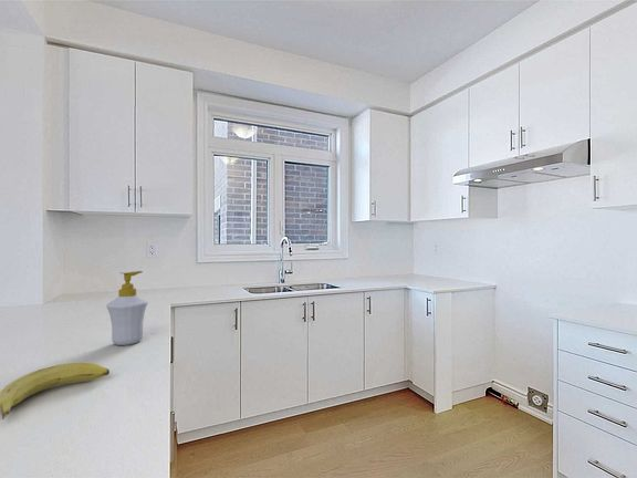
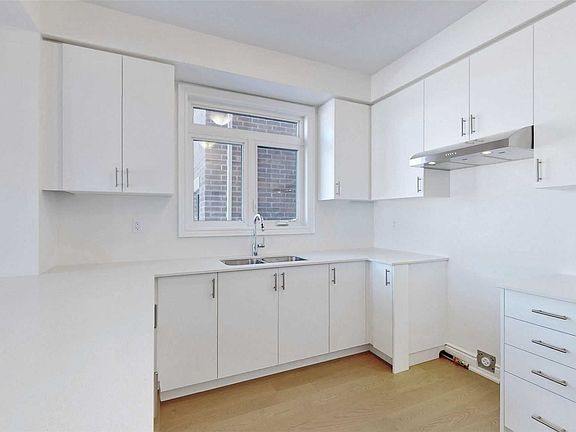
- soap bottle (127, 306)
- fruit (56, 385)
